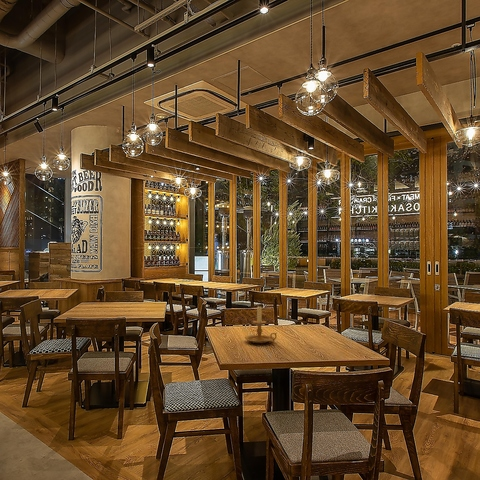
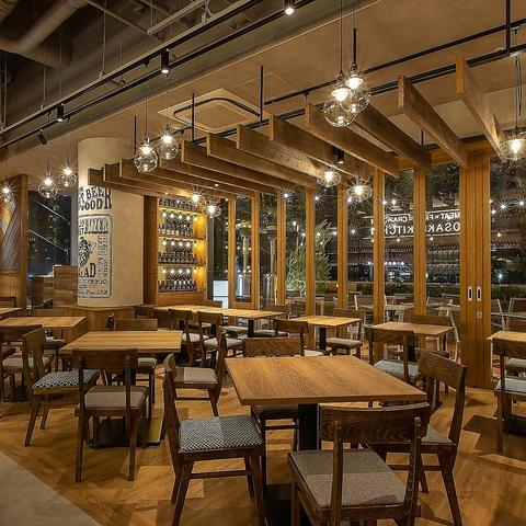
- candle holder (259, 323)
